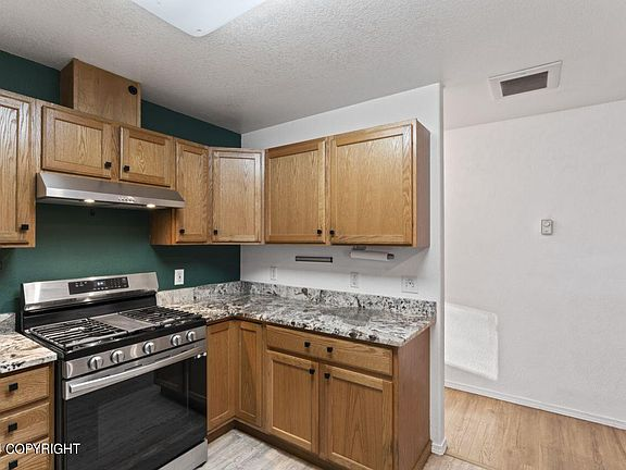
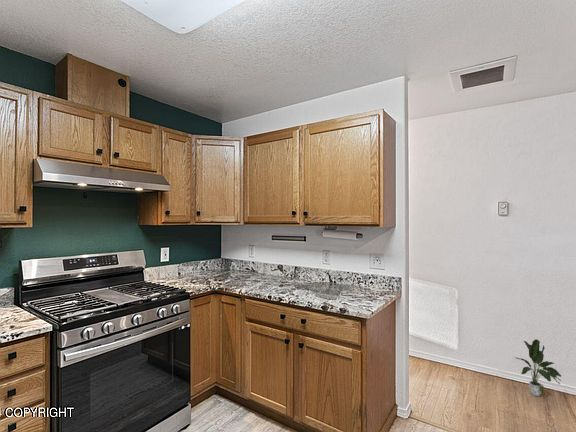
+ potted plant (537, 369)
